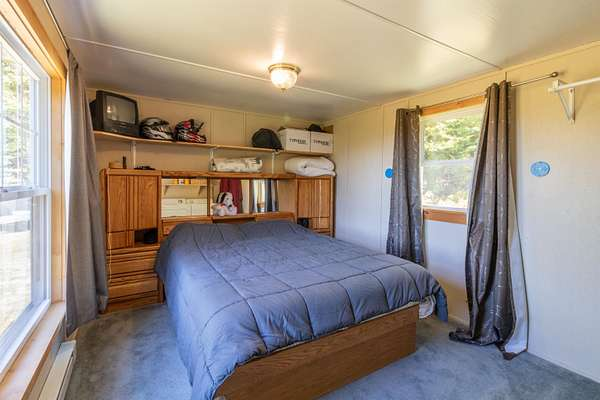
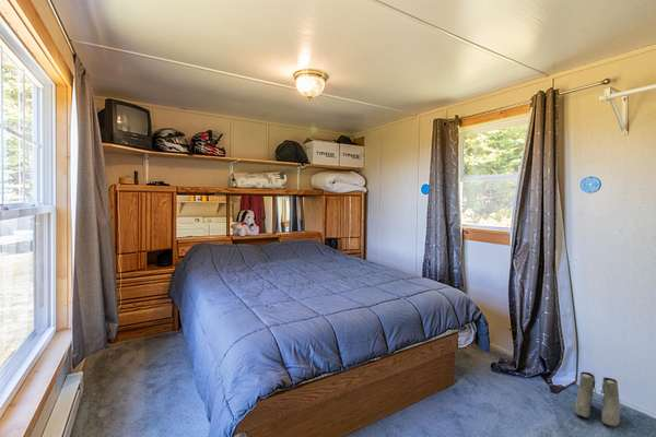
+ boots (601, 395)
